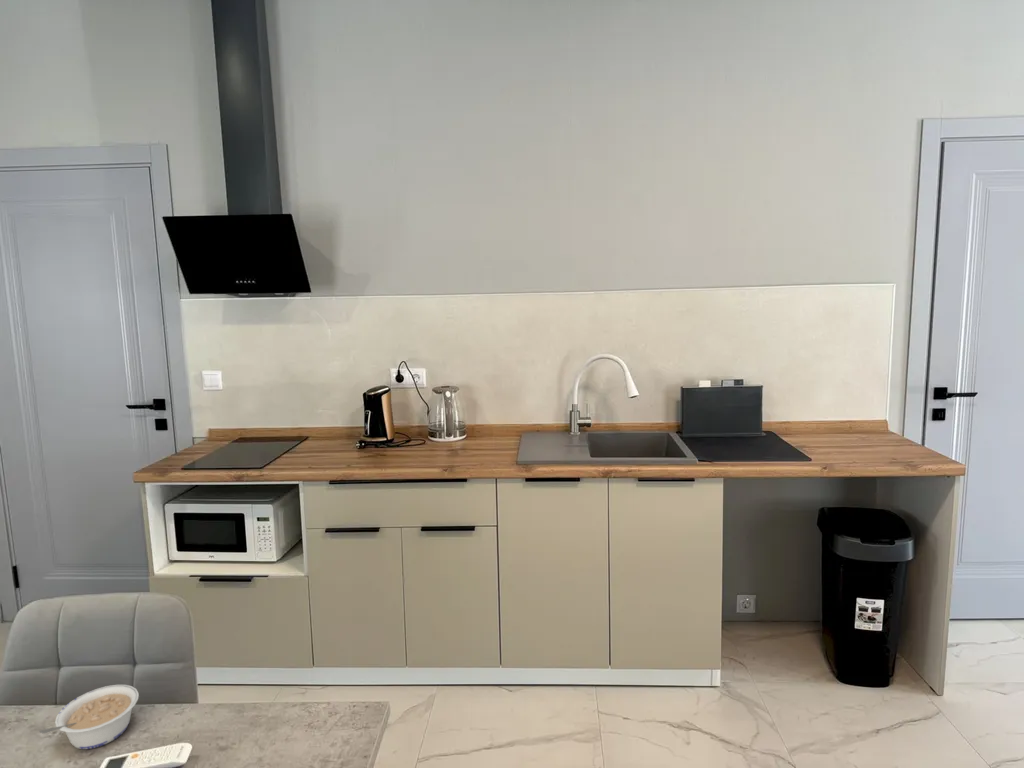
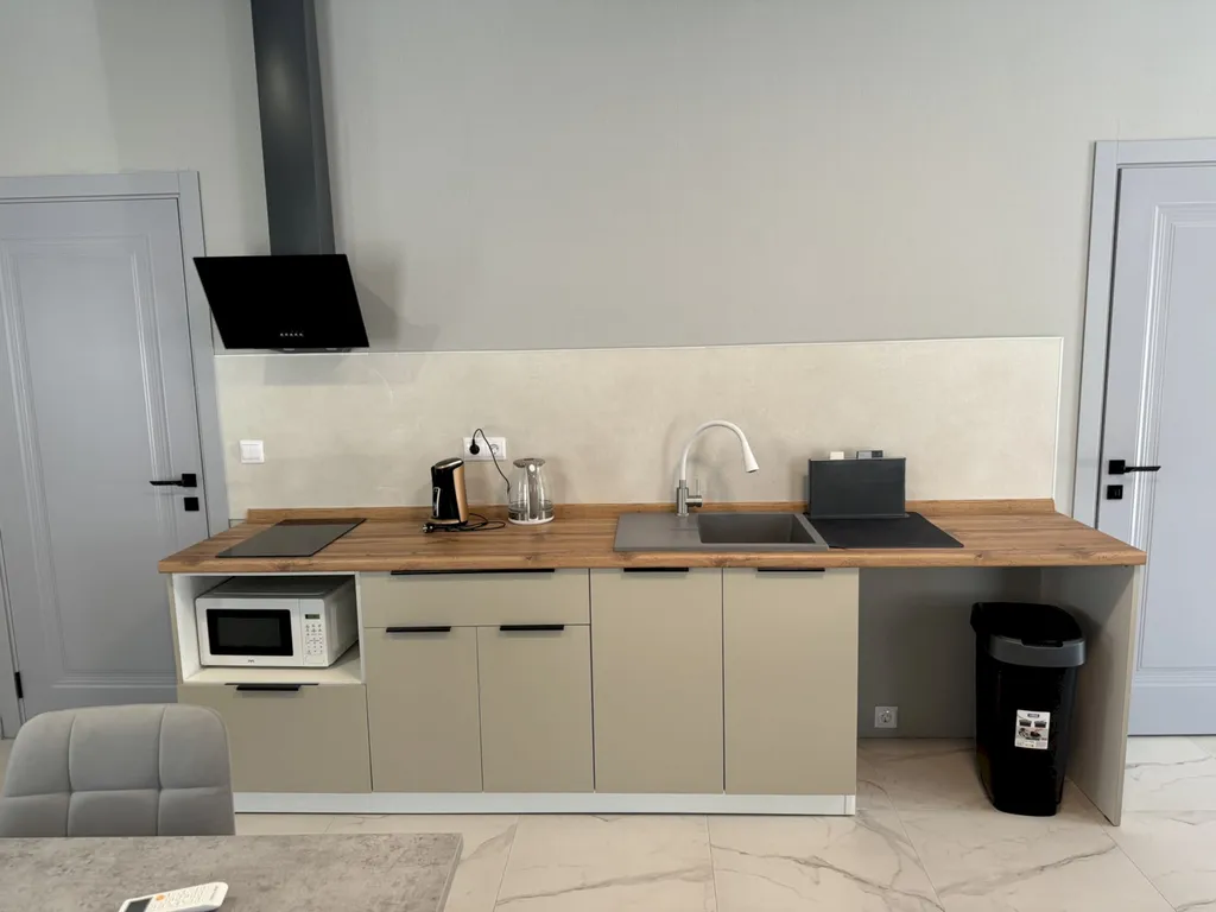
- legume (97, 718)
